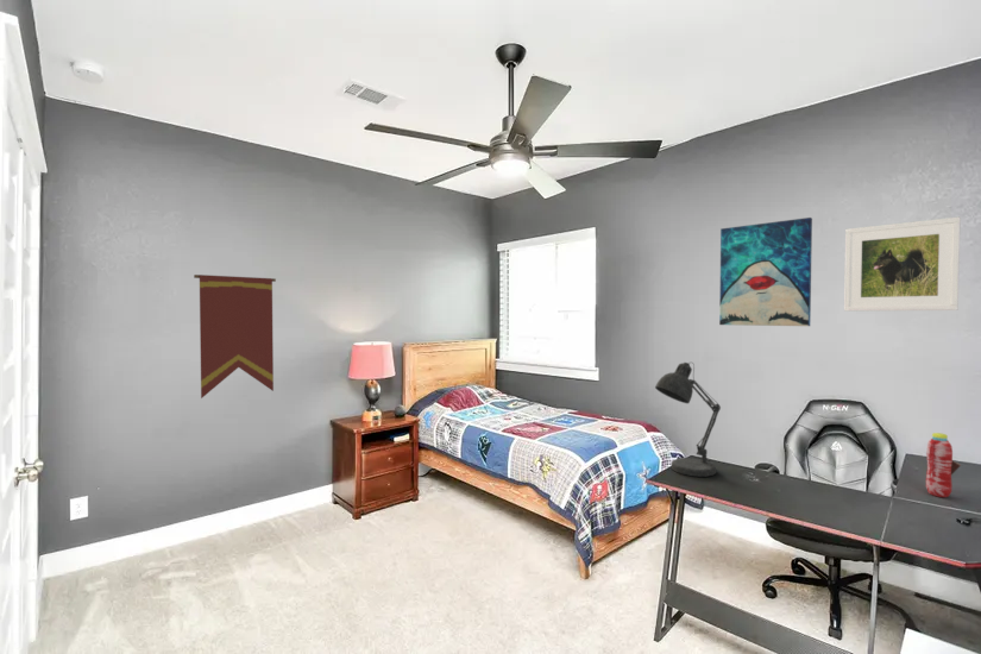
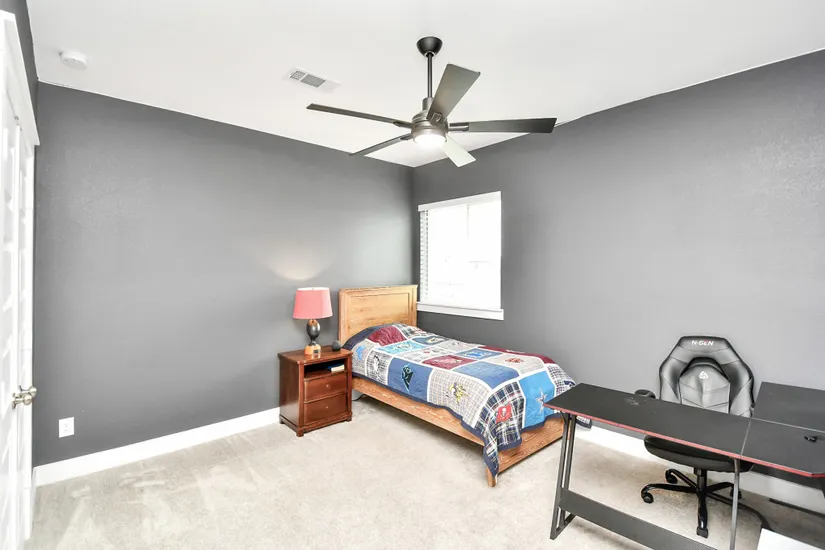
- wall art (762, 275)
- desk lamp (688, 402)
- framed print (898, 266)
- water bottle (942, 464)
- pennant (237, 335)
